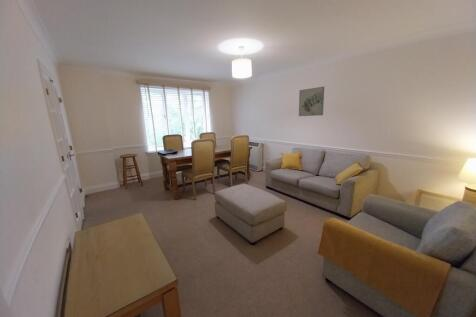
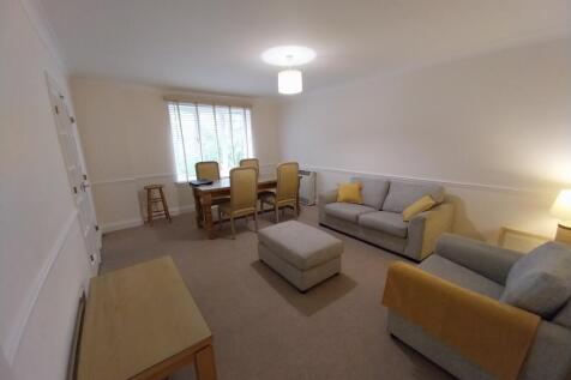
- wall art (310, 102)
